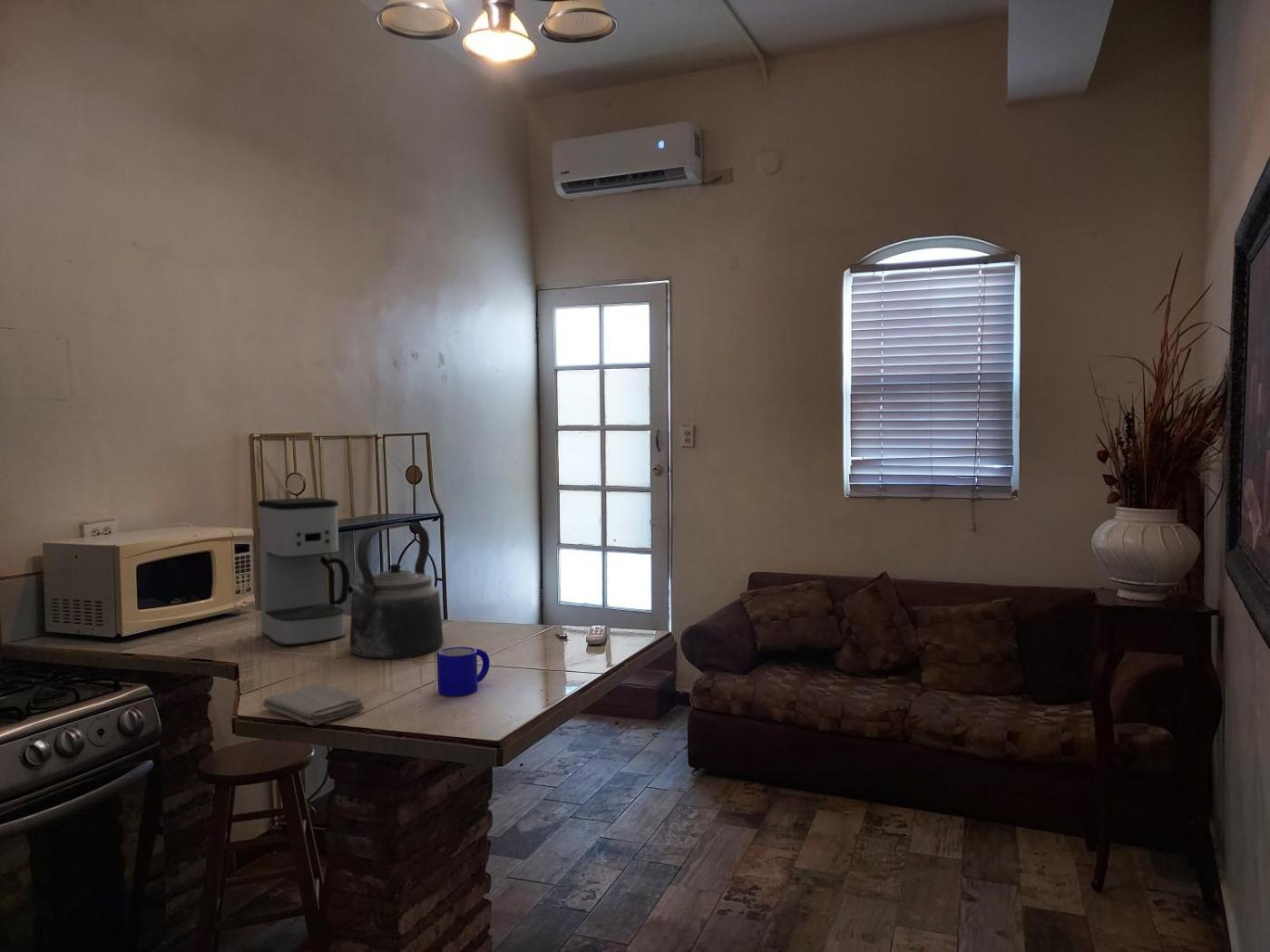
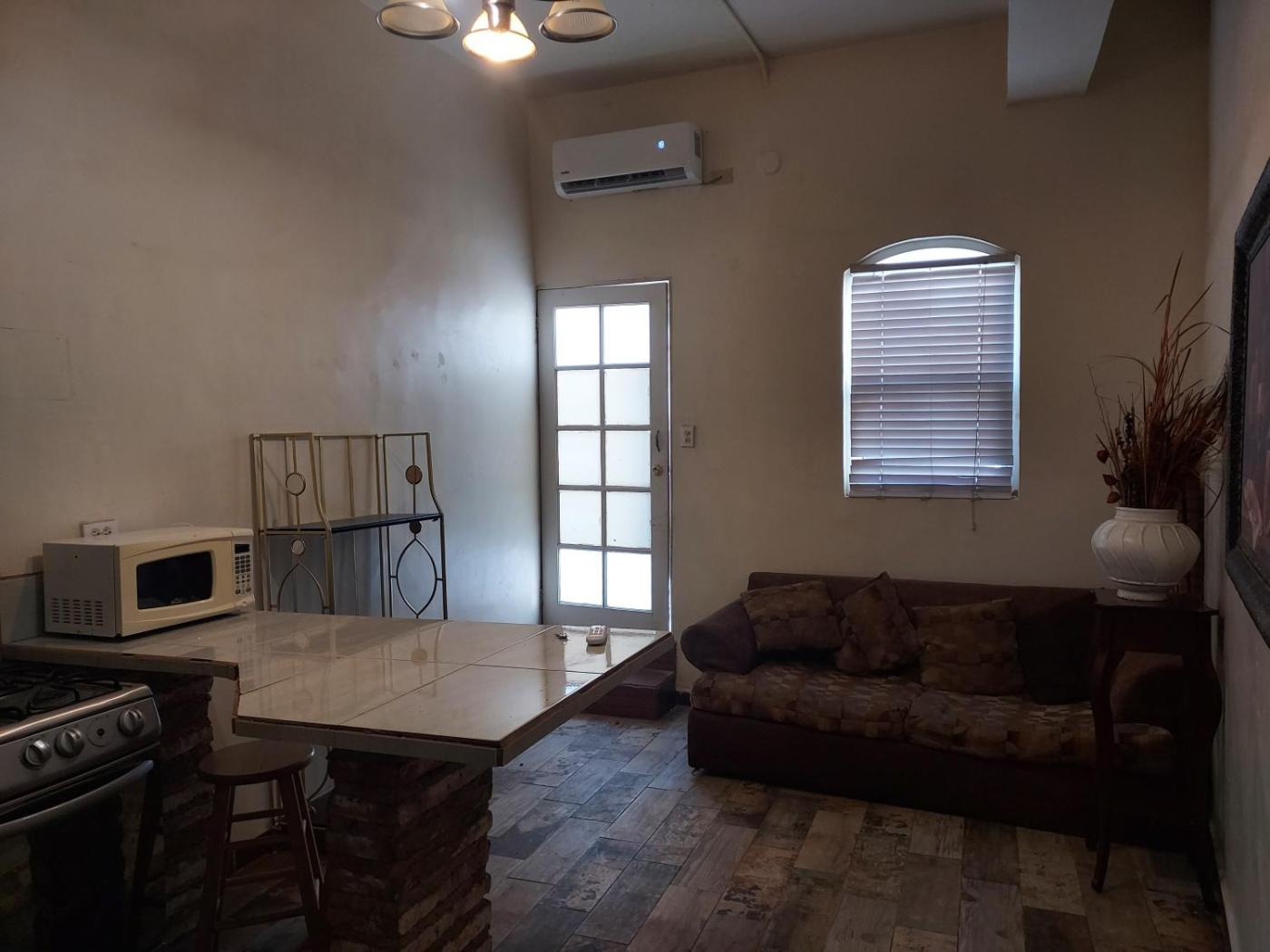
- coffee maker (308, 568)
- washcloth (314, 702)
- kettle (389, 588)
- mug (465, 668)
